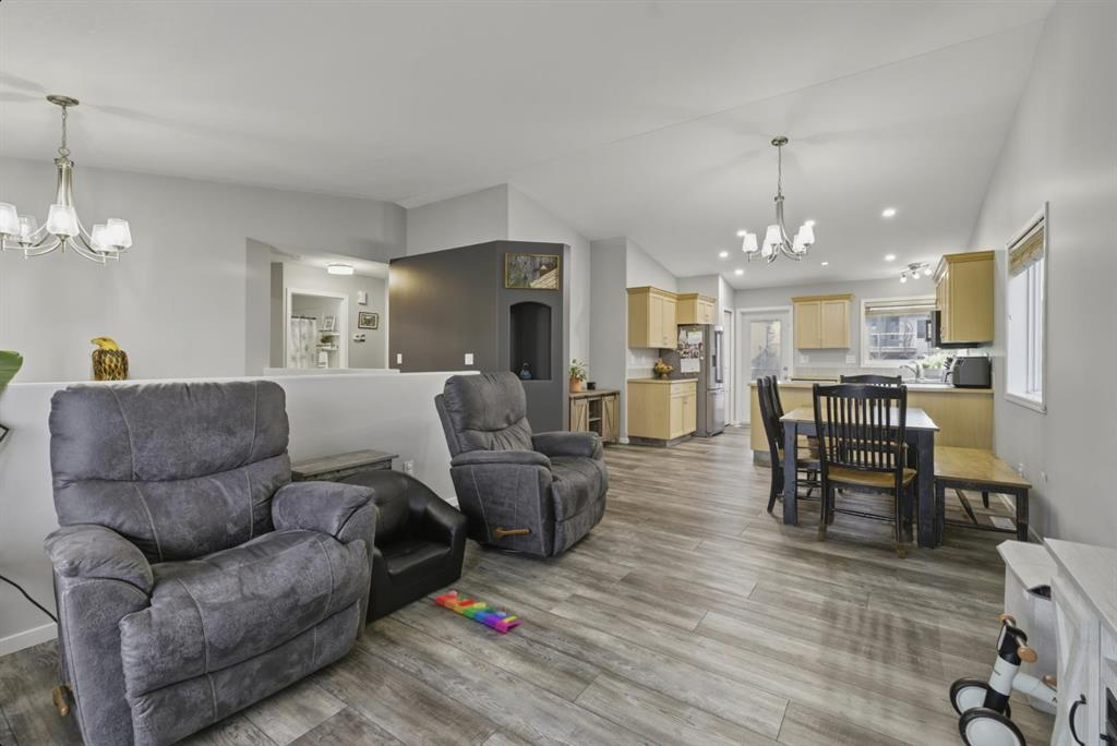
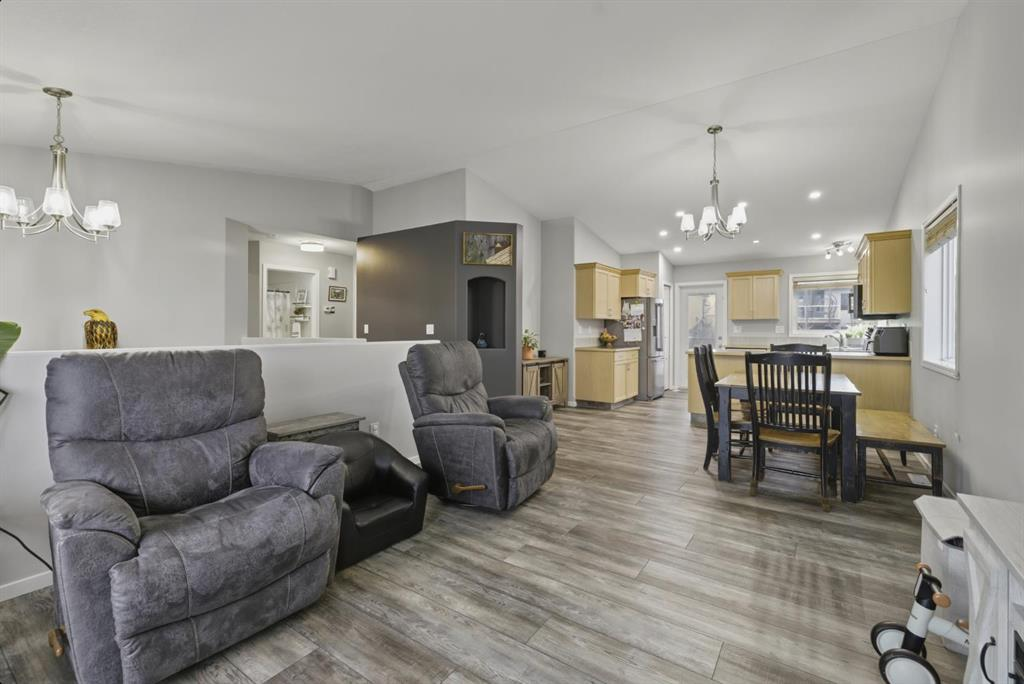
- knob puzzle (476, 607)
